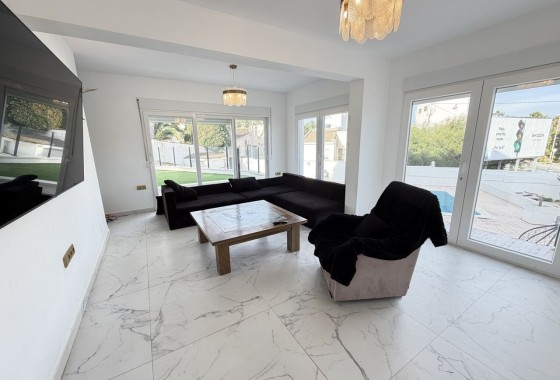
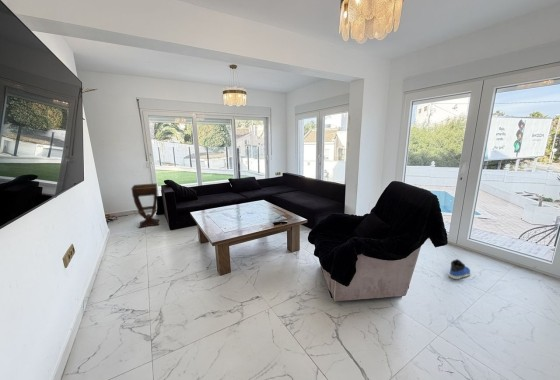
+ sneaker (460, 267)
+ side table (147, 206)
